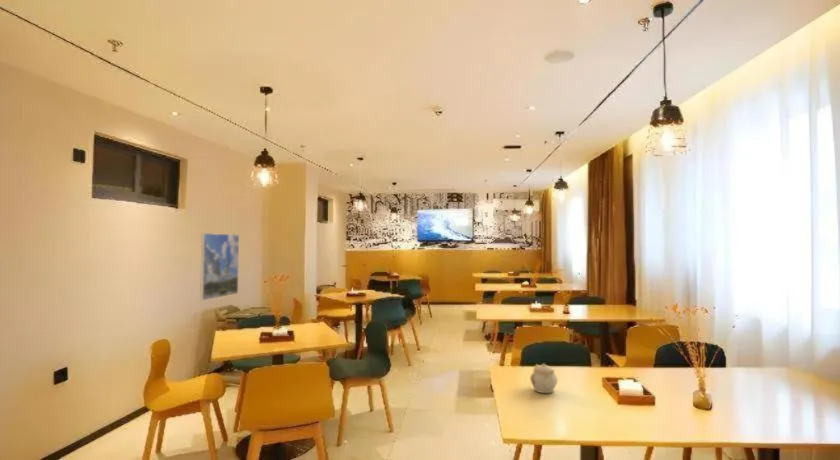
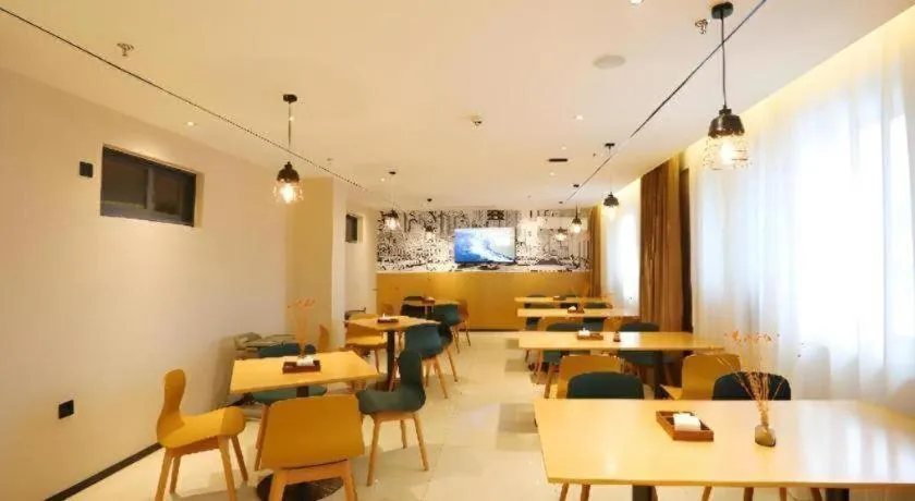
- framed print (221, 265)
- teapot (543, 376)
